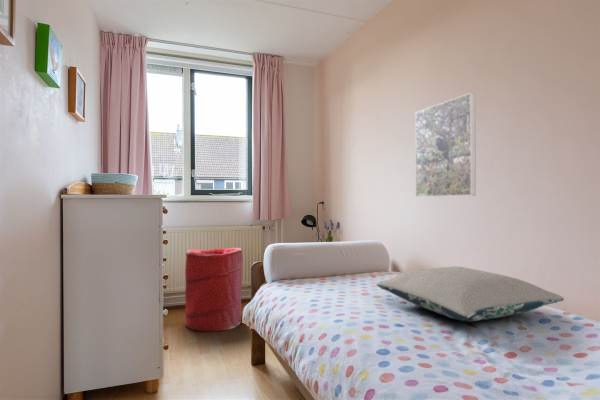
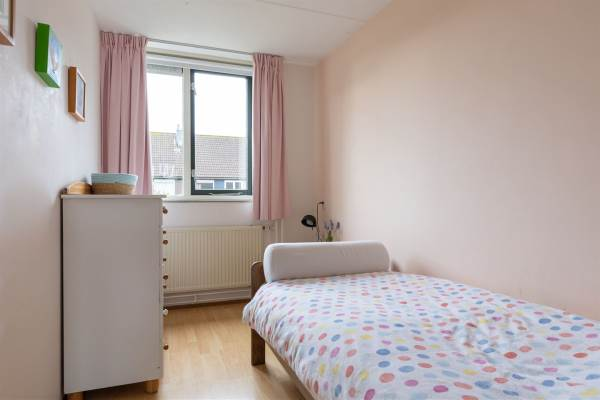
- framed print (442, 149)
- laundry hamper (214, 284)
- pillow (461, 291)
